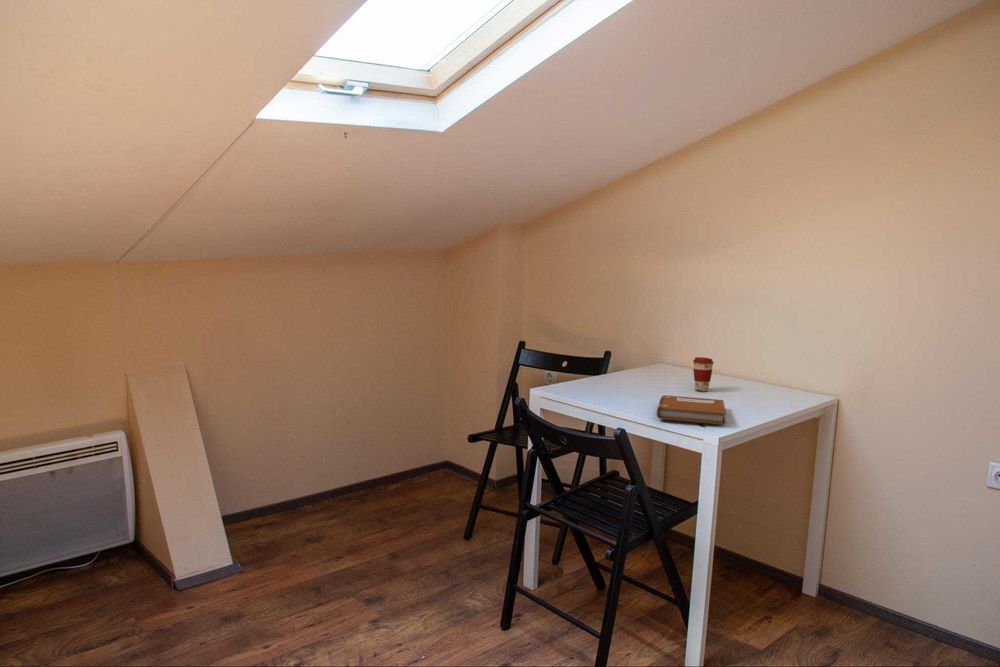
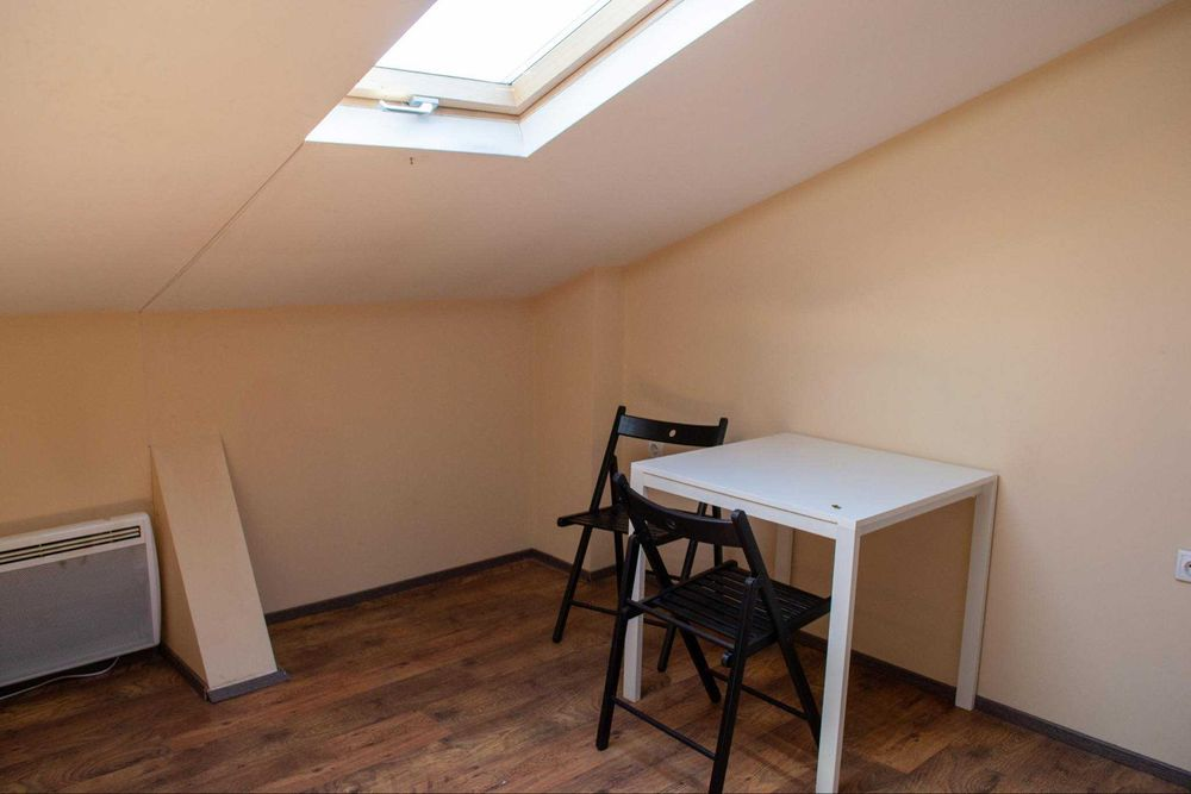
- coffee cup (702, 374)
- notebook (690, 408)
